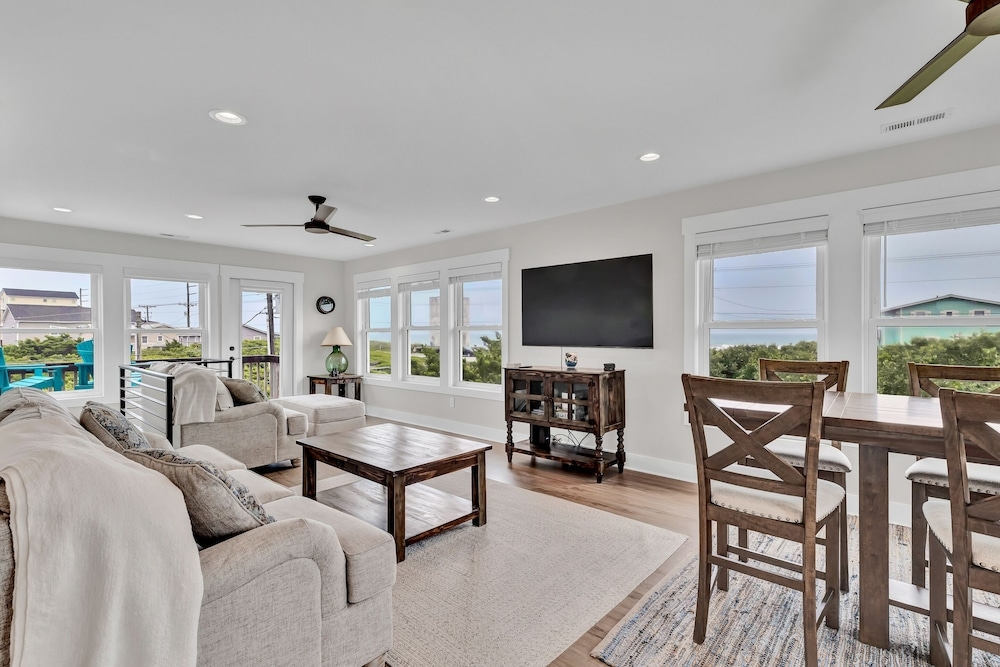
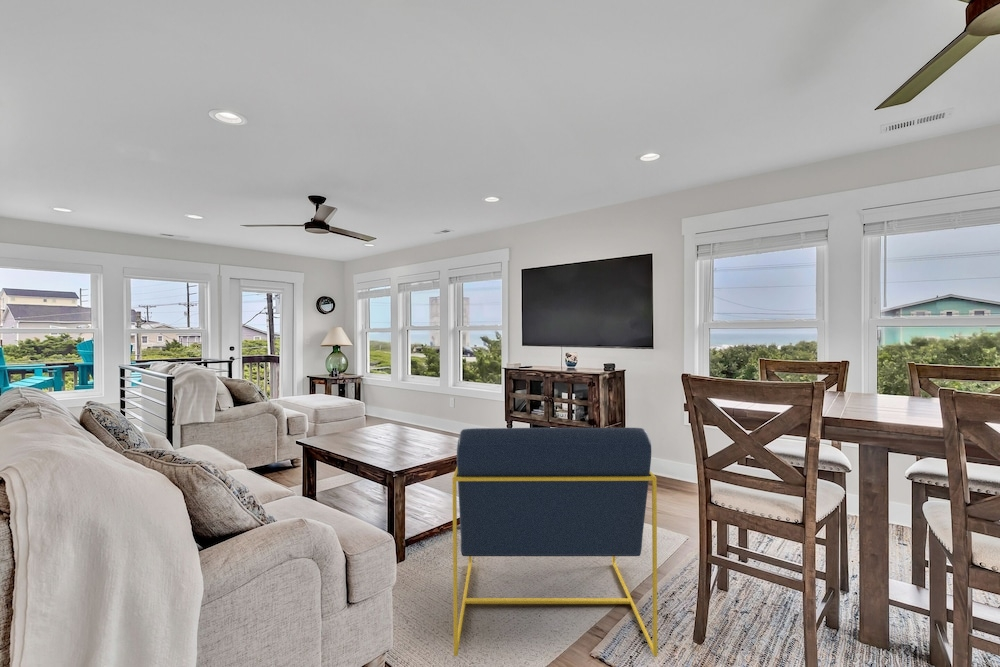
+ armchair (546, 508)
